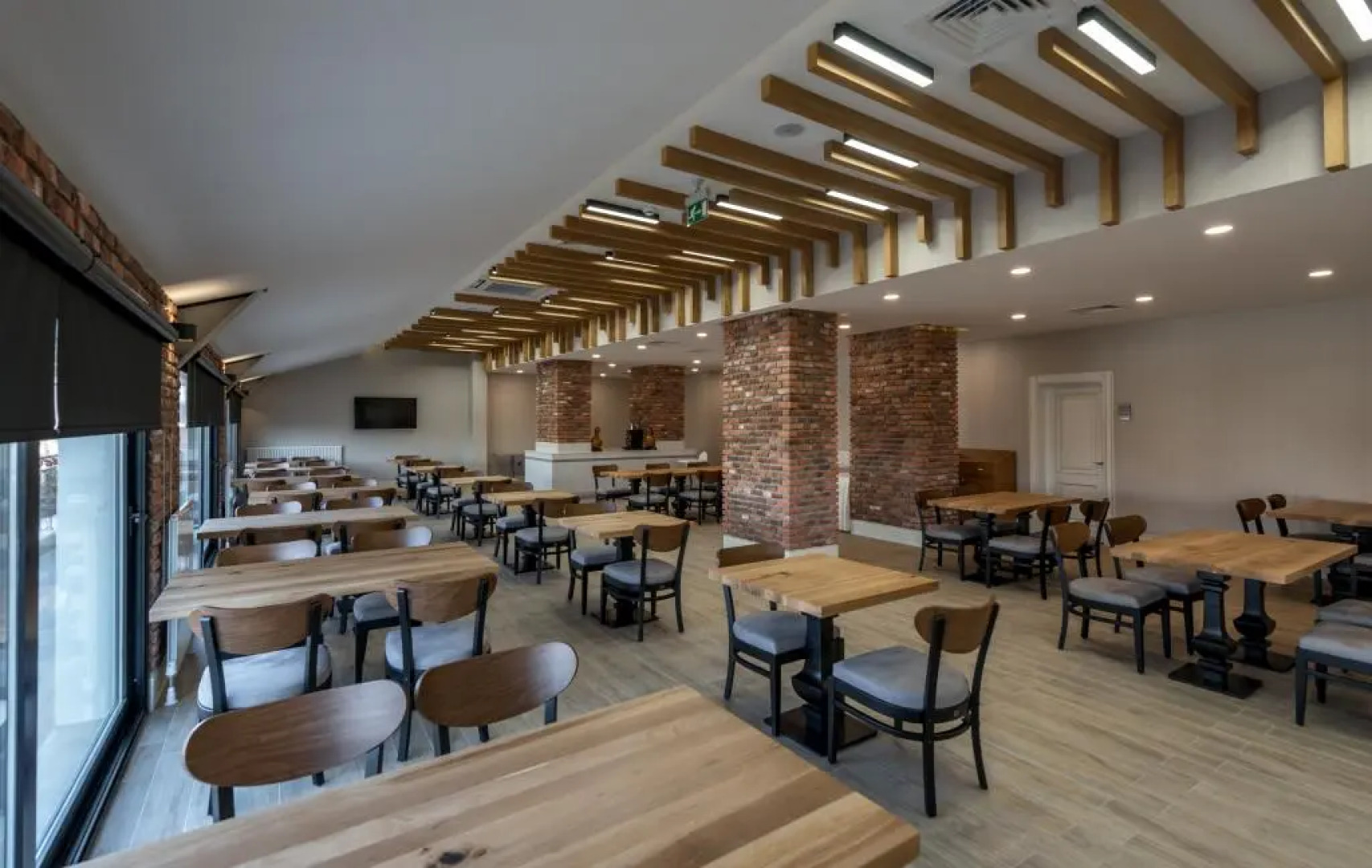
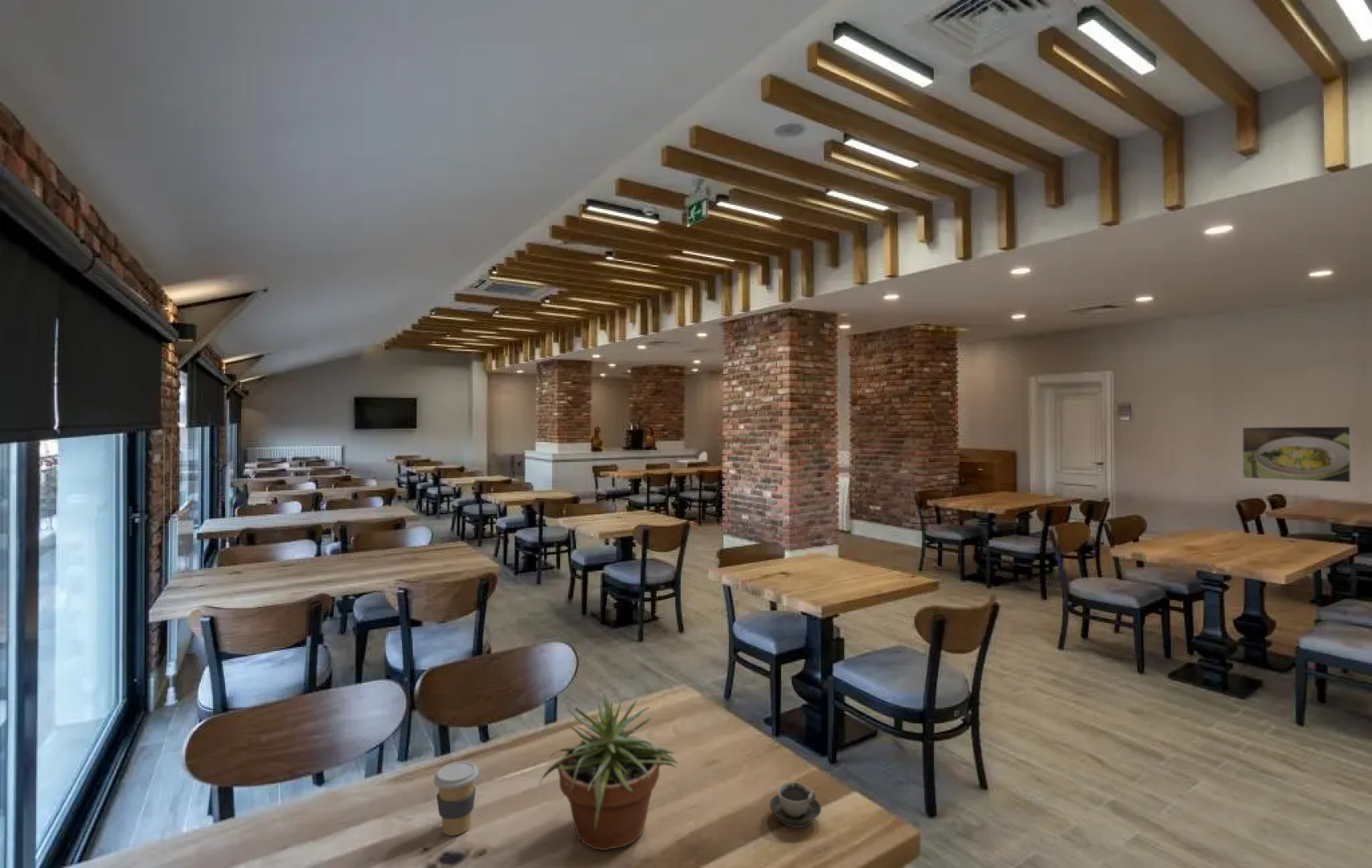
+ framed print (1294, 453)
+ coffee cup (457, 799)
+ cup (795, 805)
+ potted plant (604, 764)
